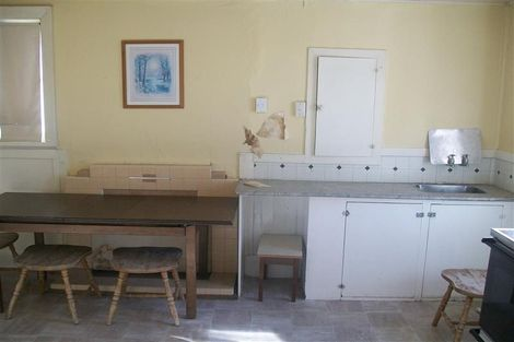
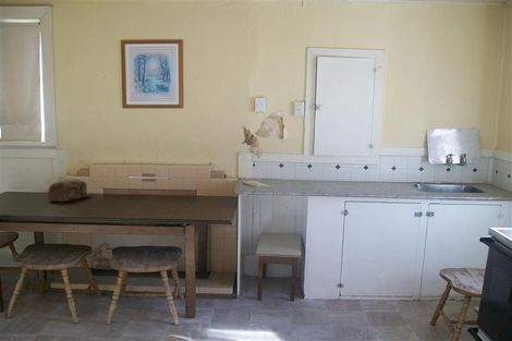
+ bread loaf (68, 190)
